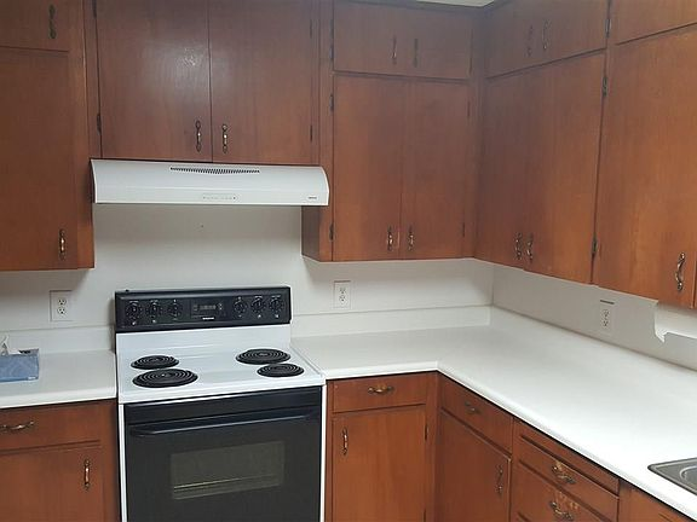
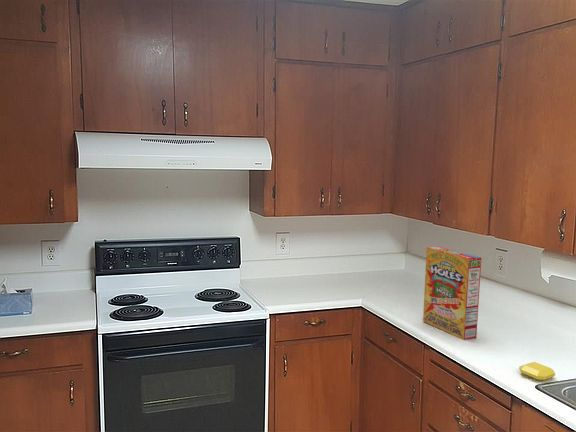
+ cereal box (450, 291)
+ soap bar (536, 371)
